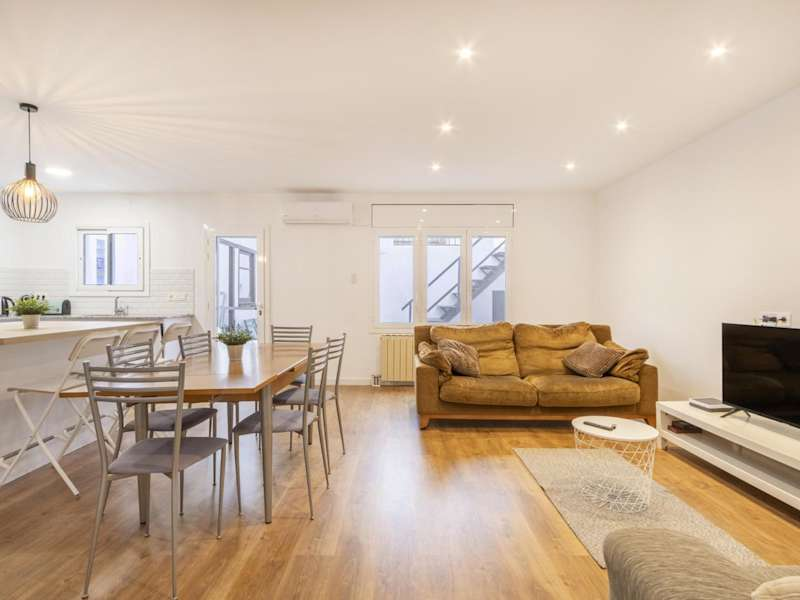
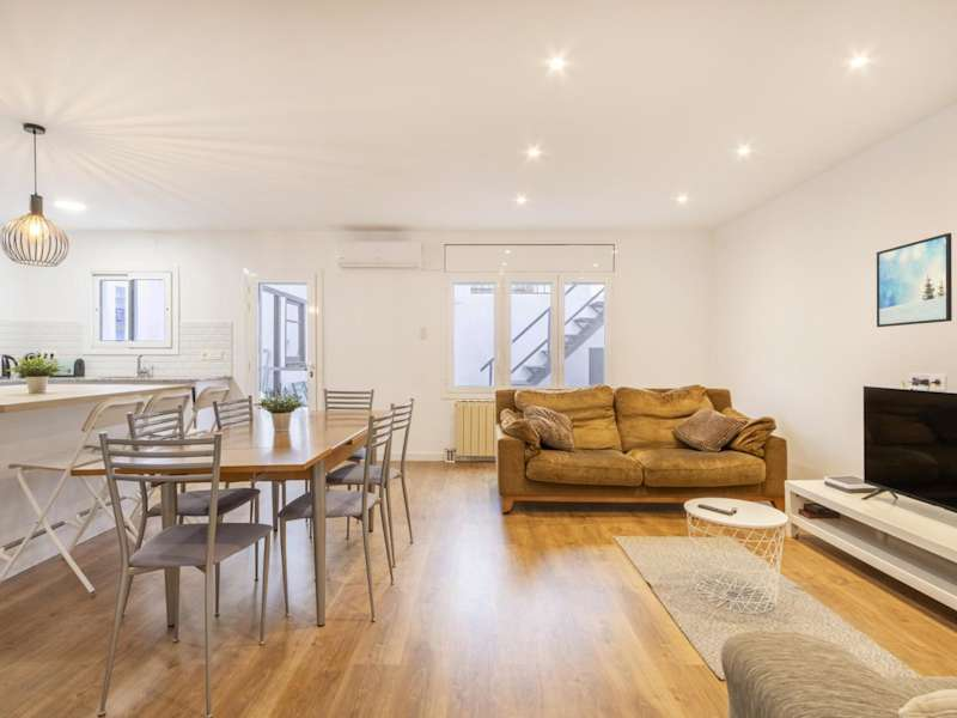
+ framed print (910, 284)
